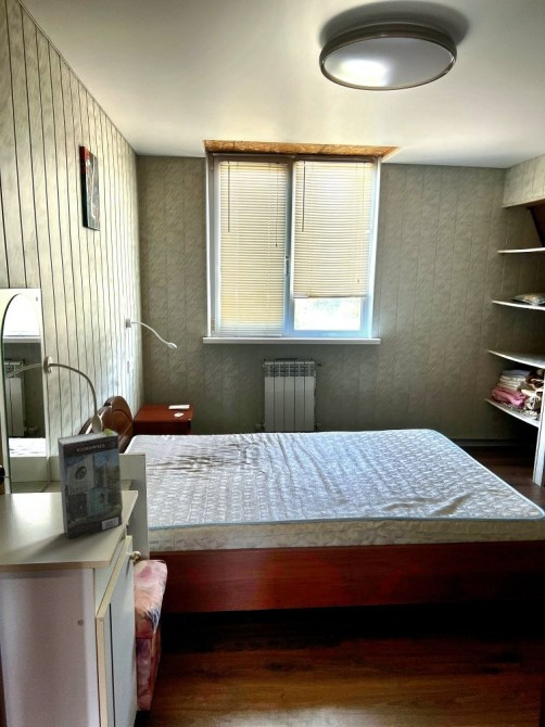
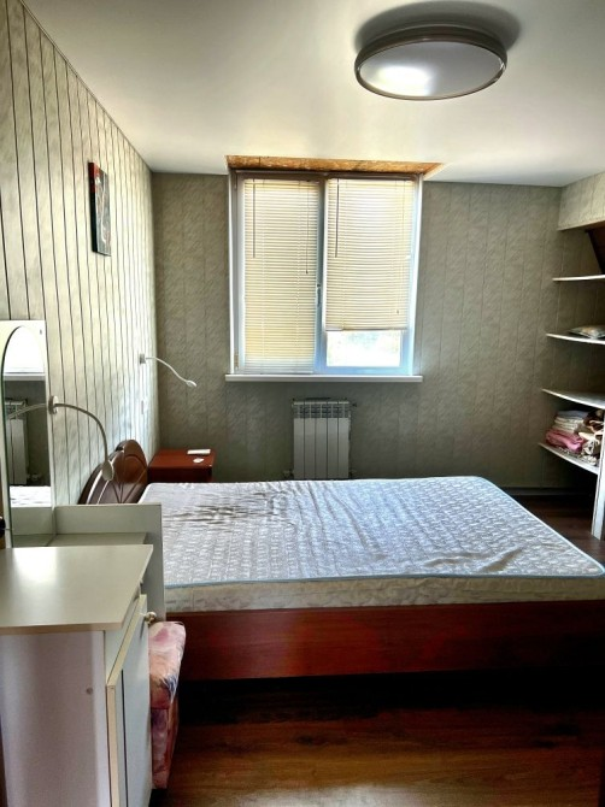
- book (92, 481)
